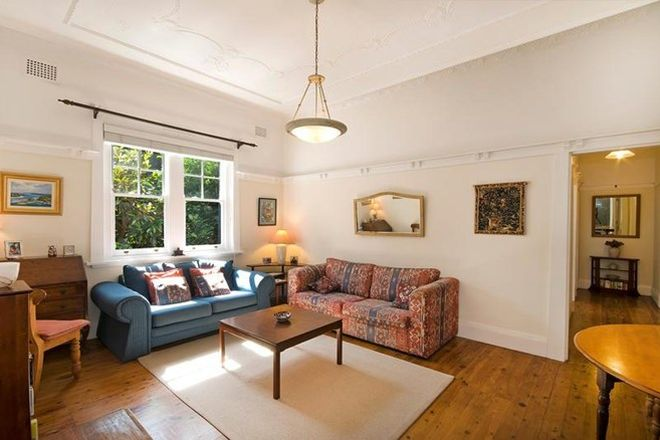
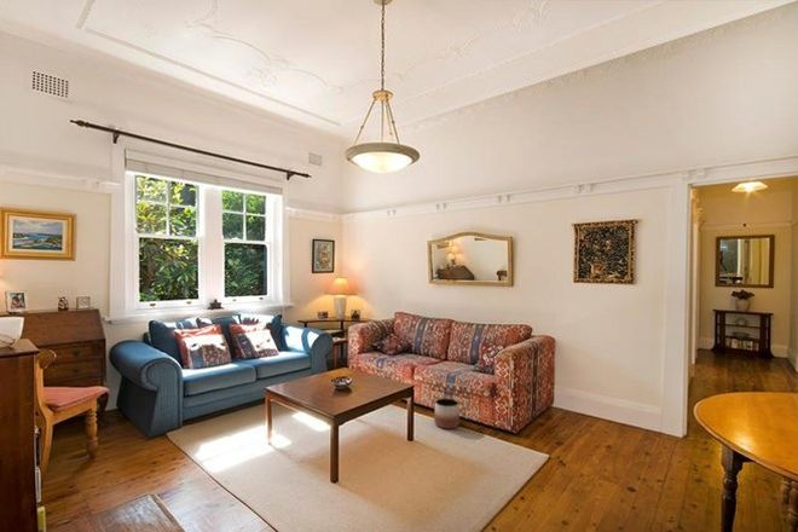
+ planter (446, 412)
